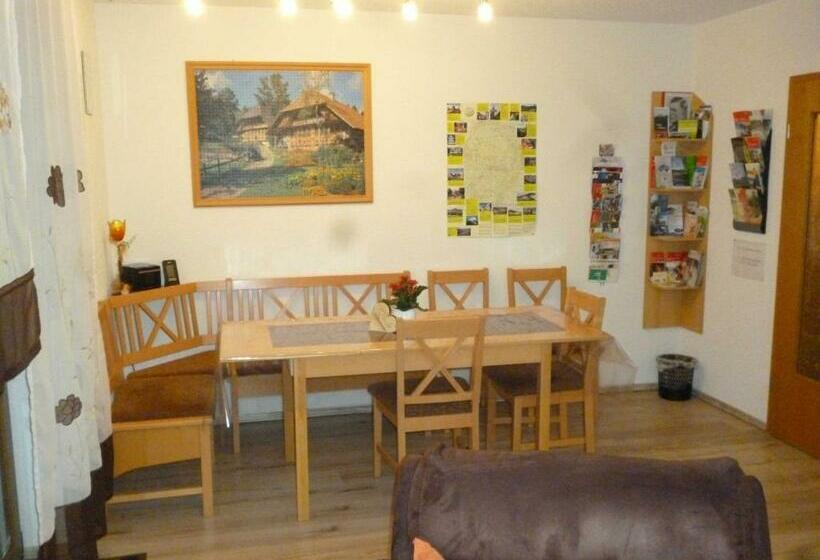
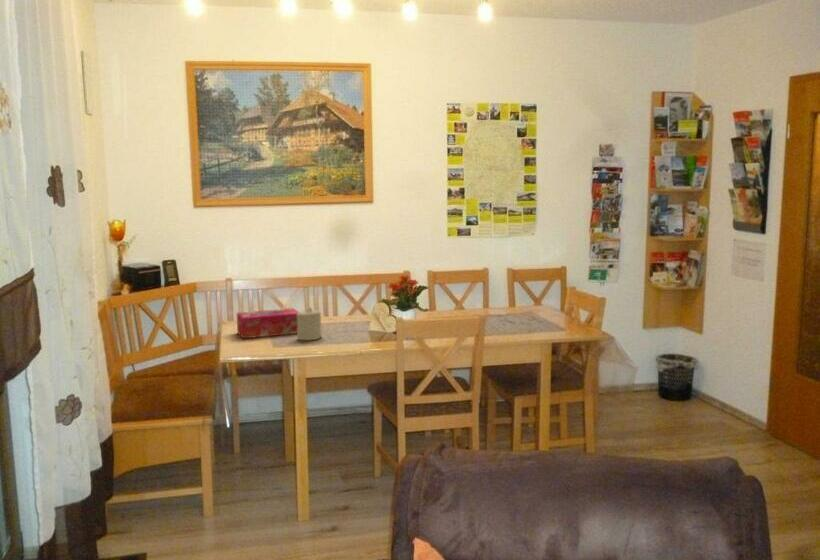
+ tissue box (269, 322)
+ candle (309, 322)
